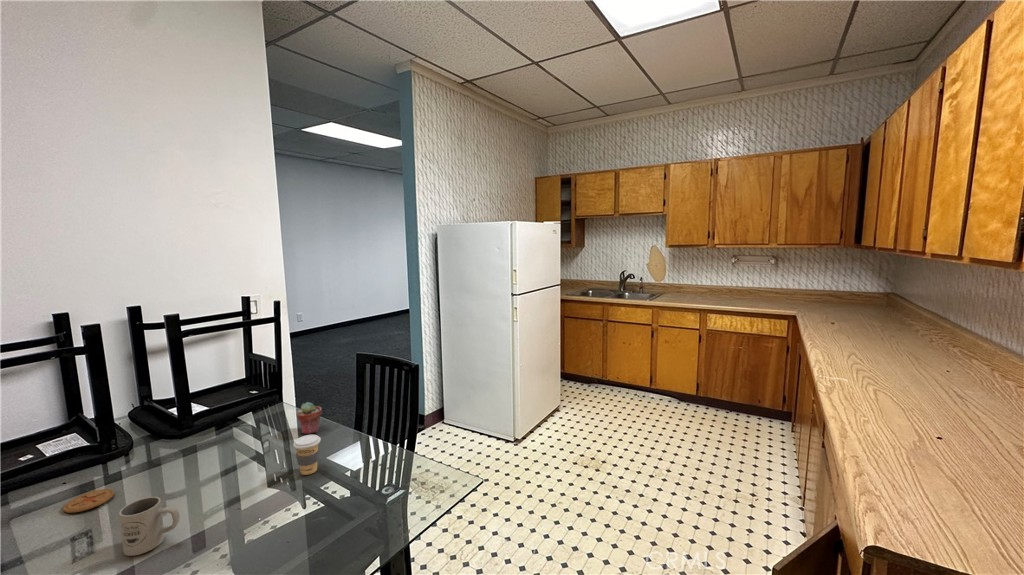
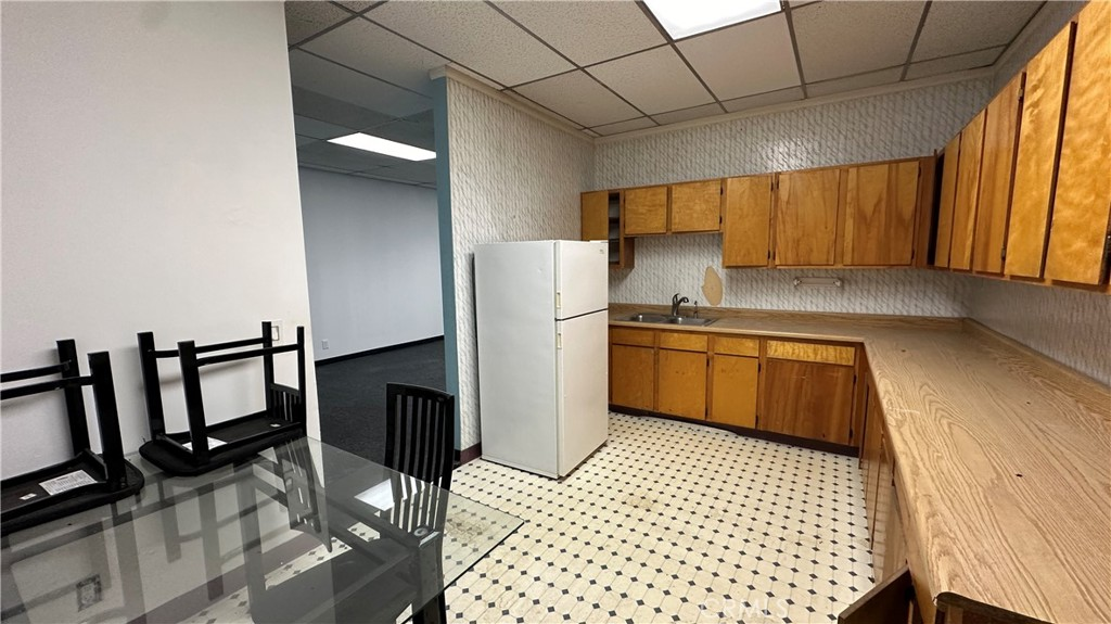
- mug (152, 524)
- coffee cup (308, 455)
- potted succulent (309, 416)
- coaster (89, 500)
